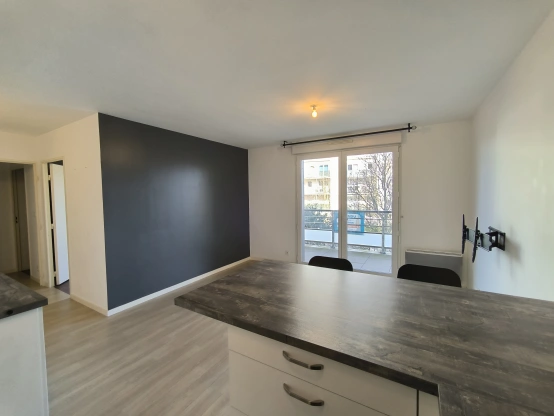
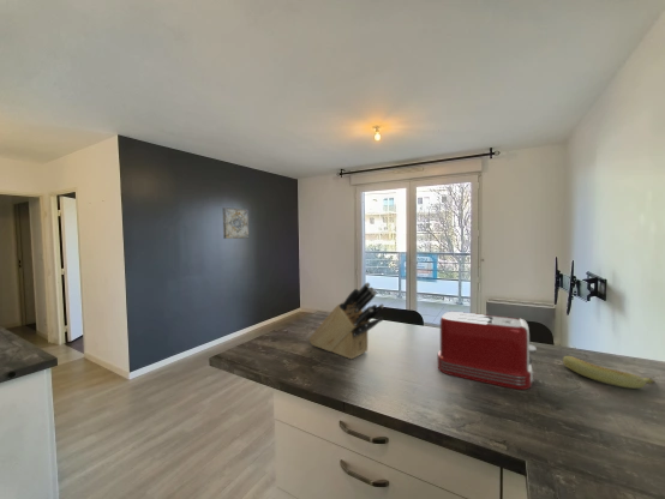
+ toaster (481, 344)
+ knife block (345, 315)
+ banana (610, 369)
+ wall art (235, 223)
